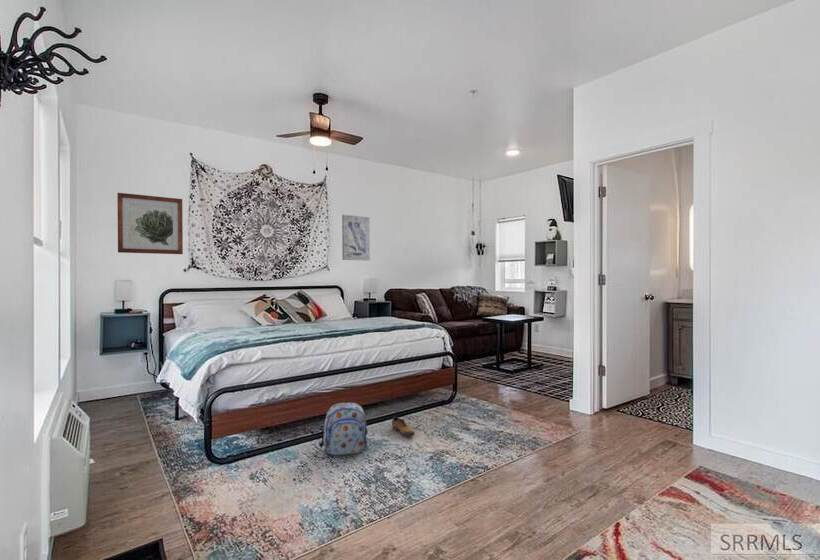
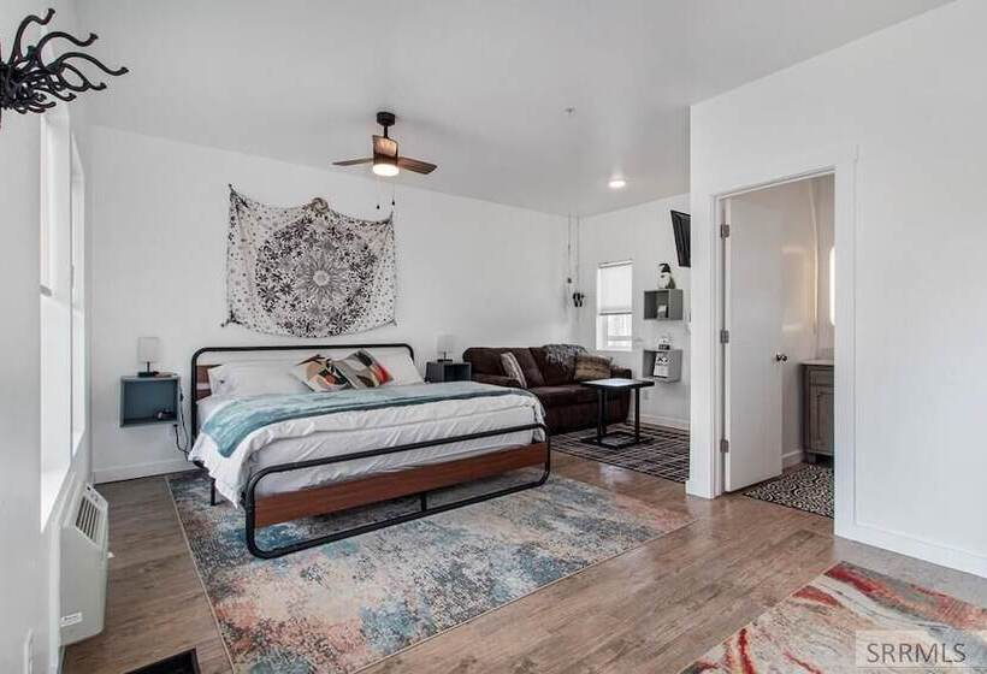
- shoe (403, 426)
- backpack (345, 428)
- wall art (151, 224)
- wall art (356, 238)
